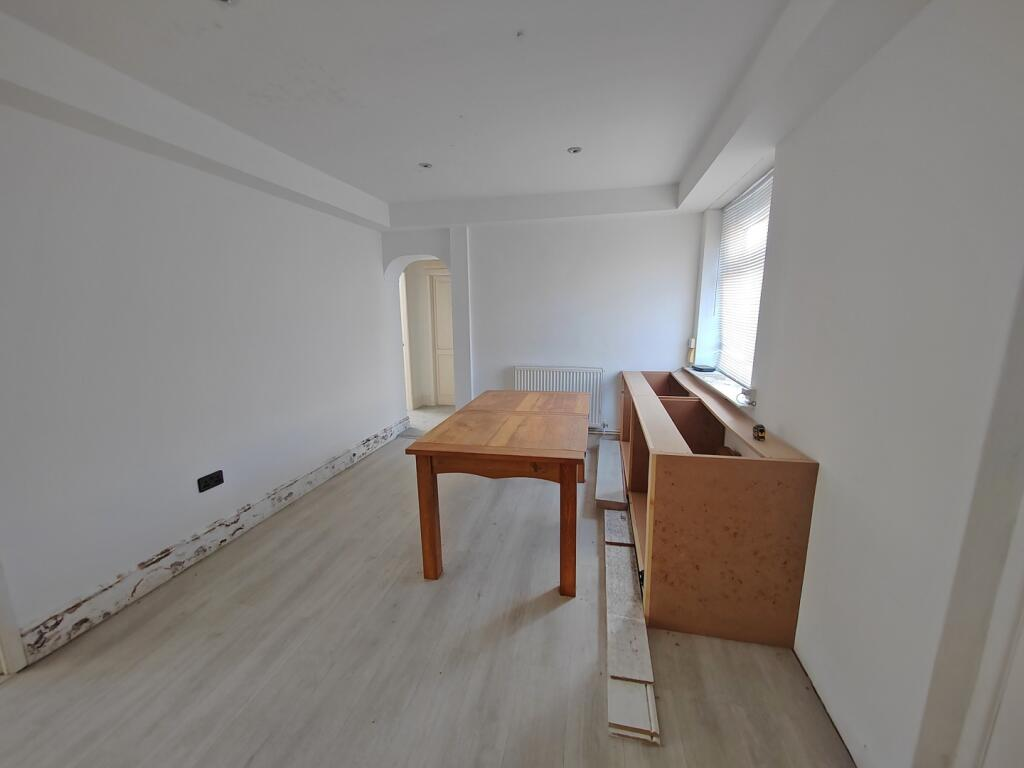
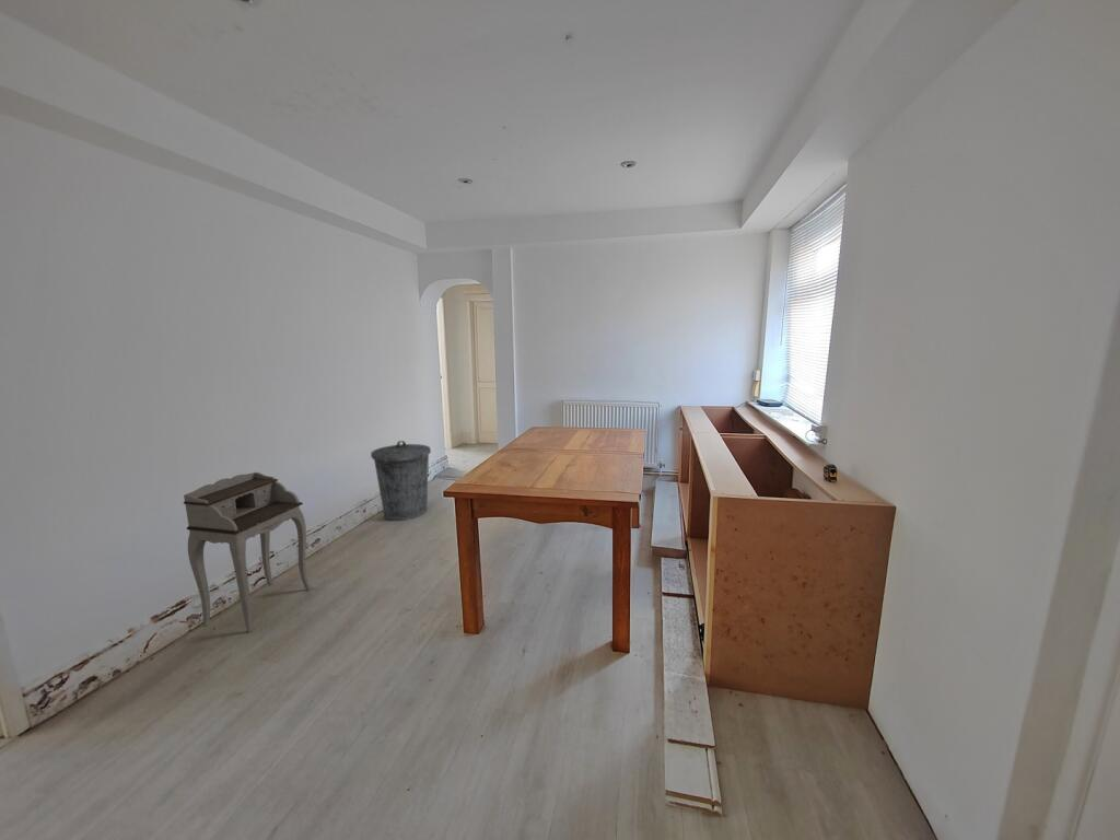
+ trash can (402, 477)
+ desk (260, 541)
